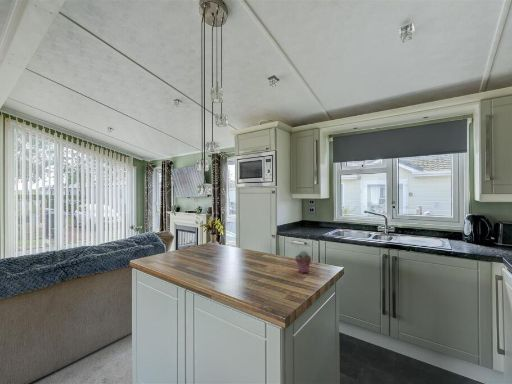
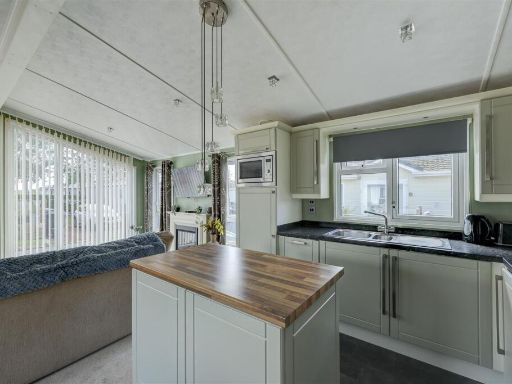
- potted succulent (303, 260)
